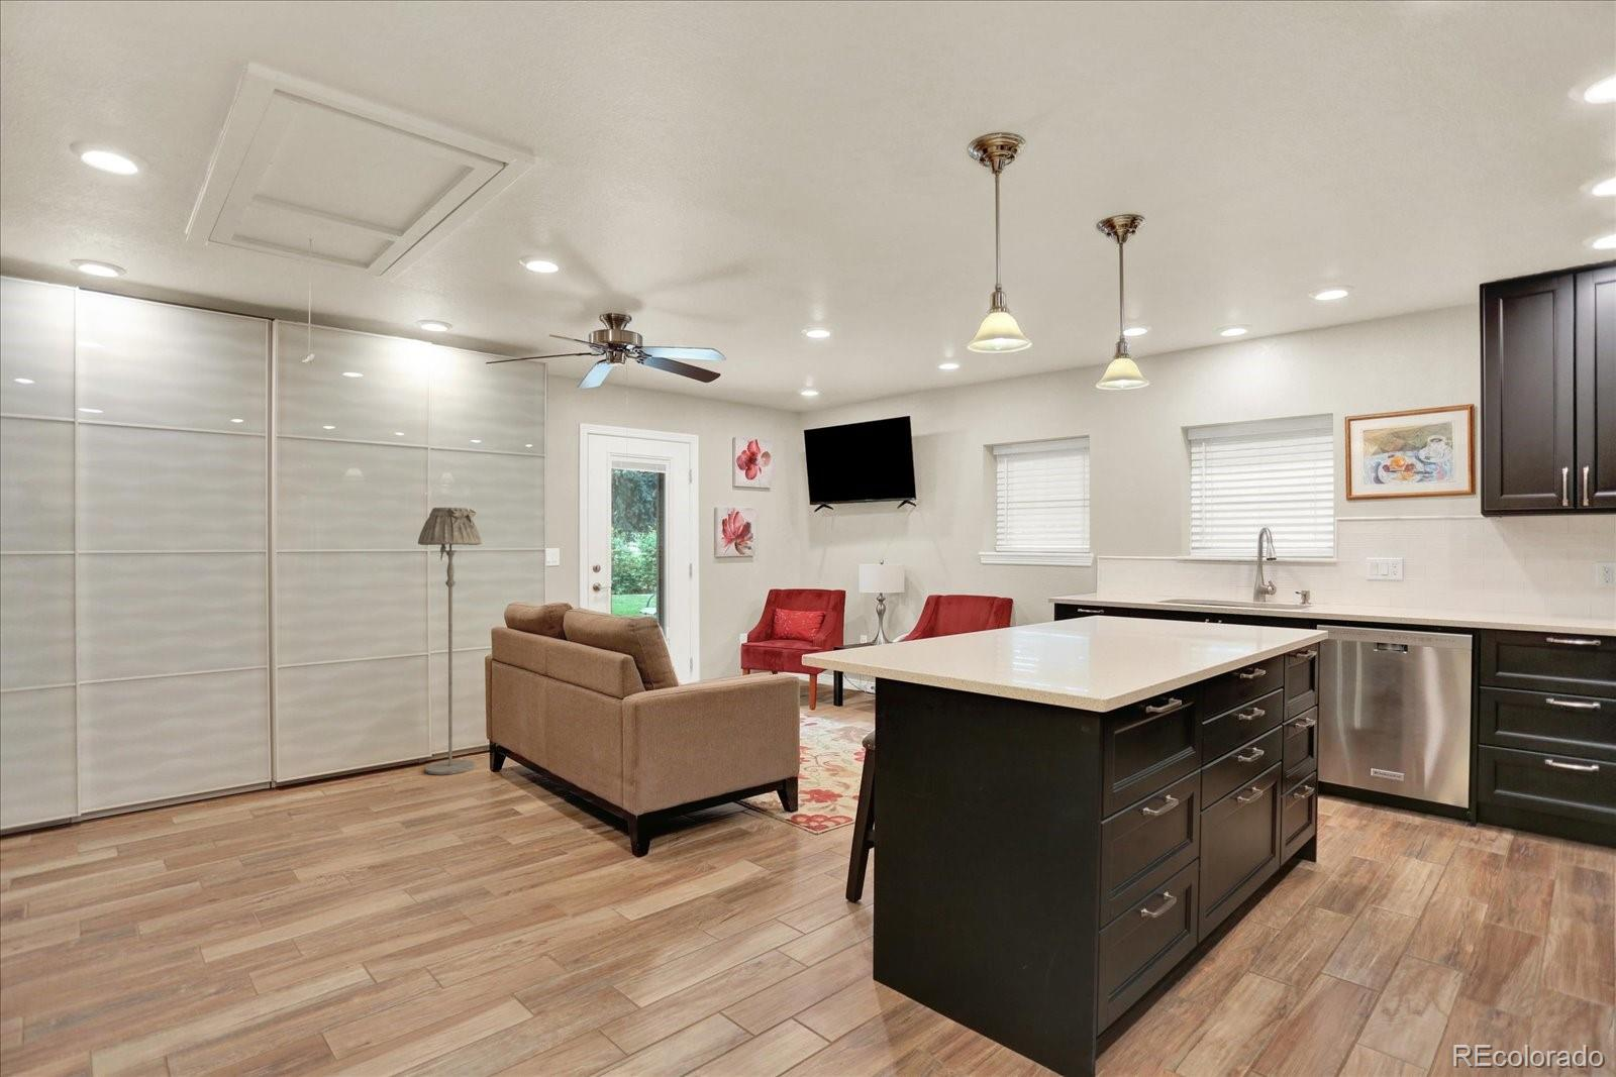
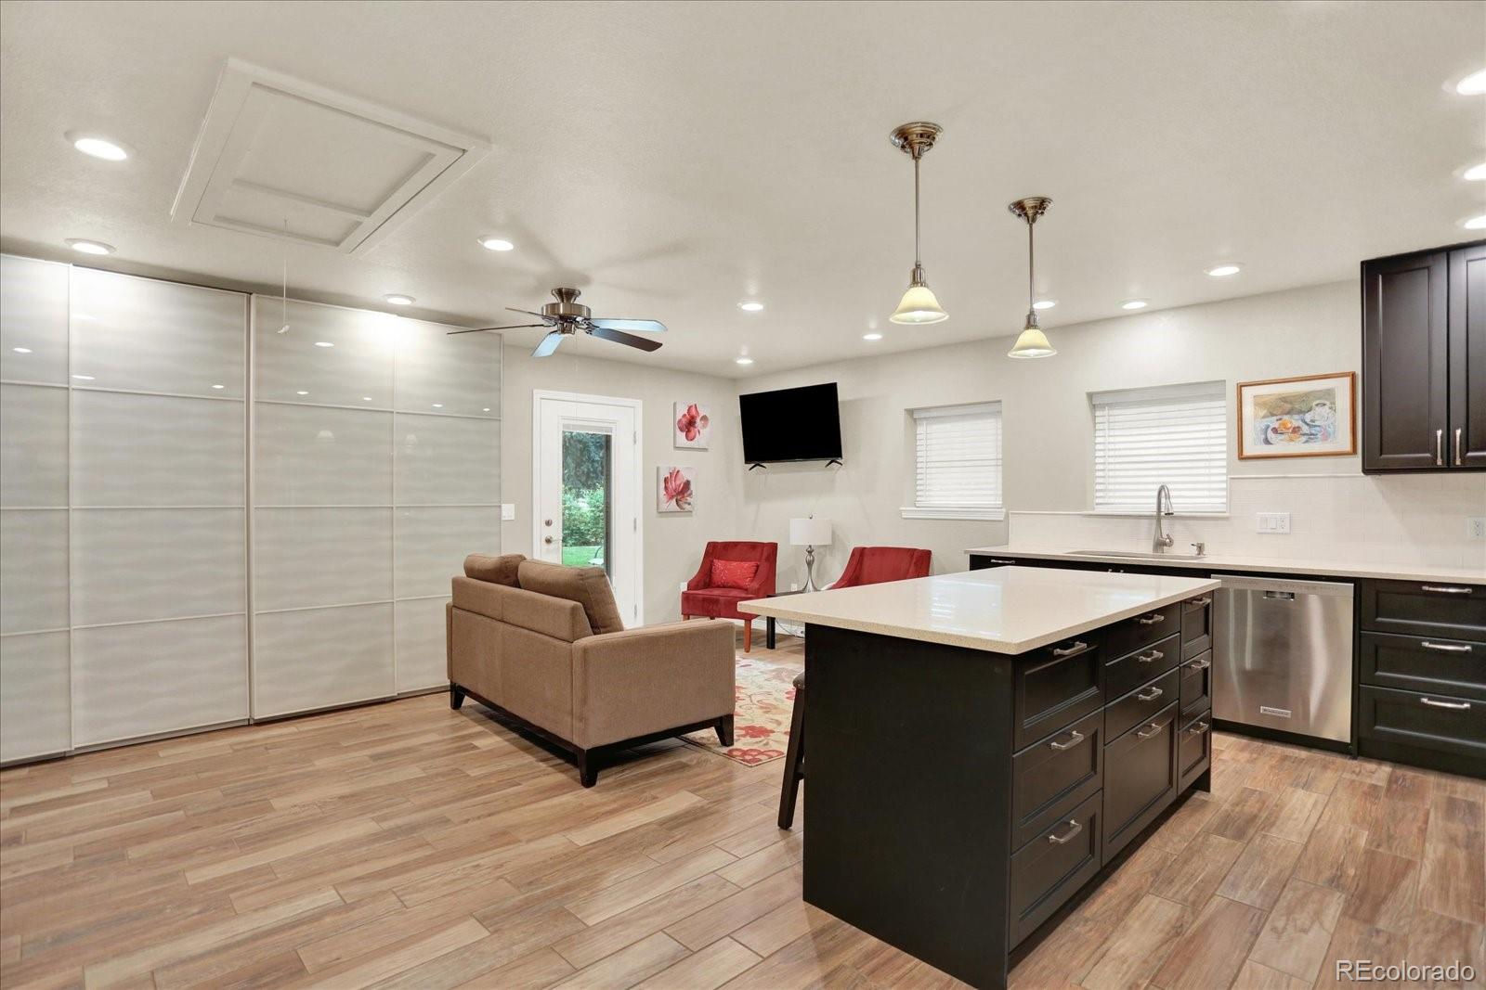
- floor lamp (450, 638)
